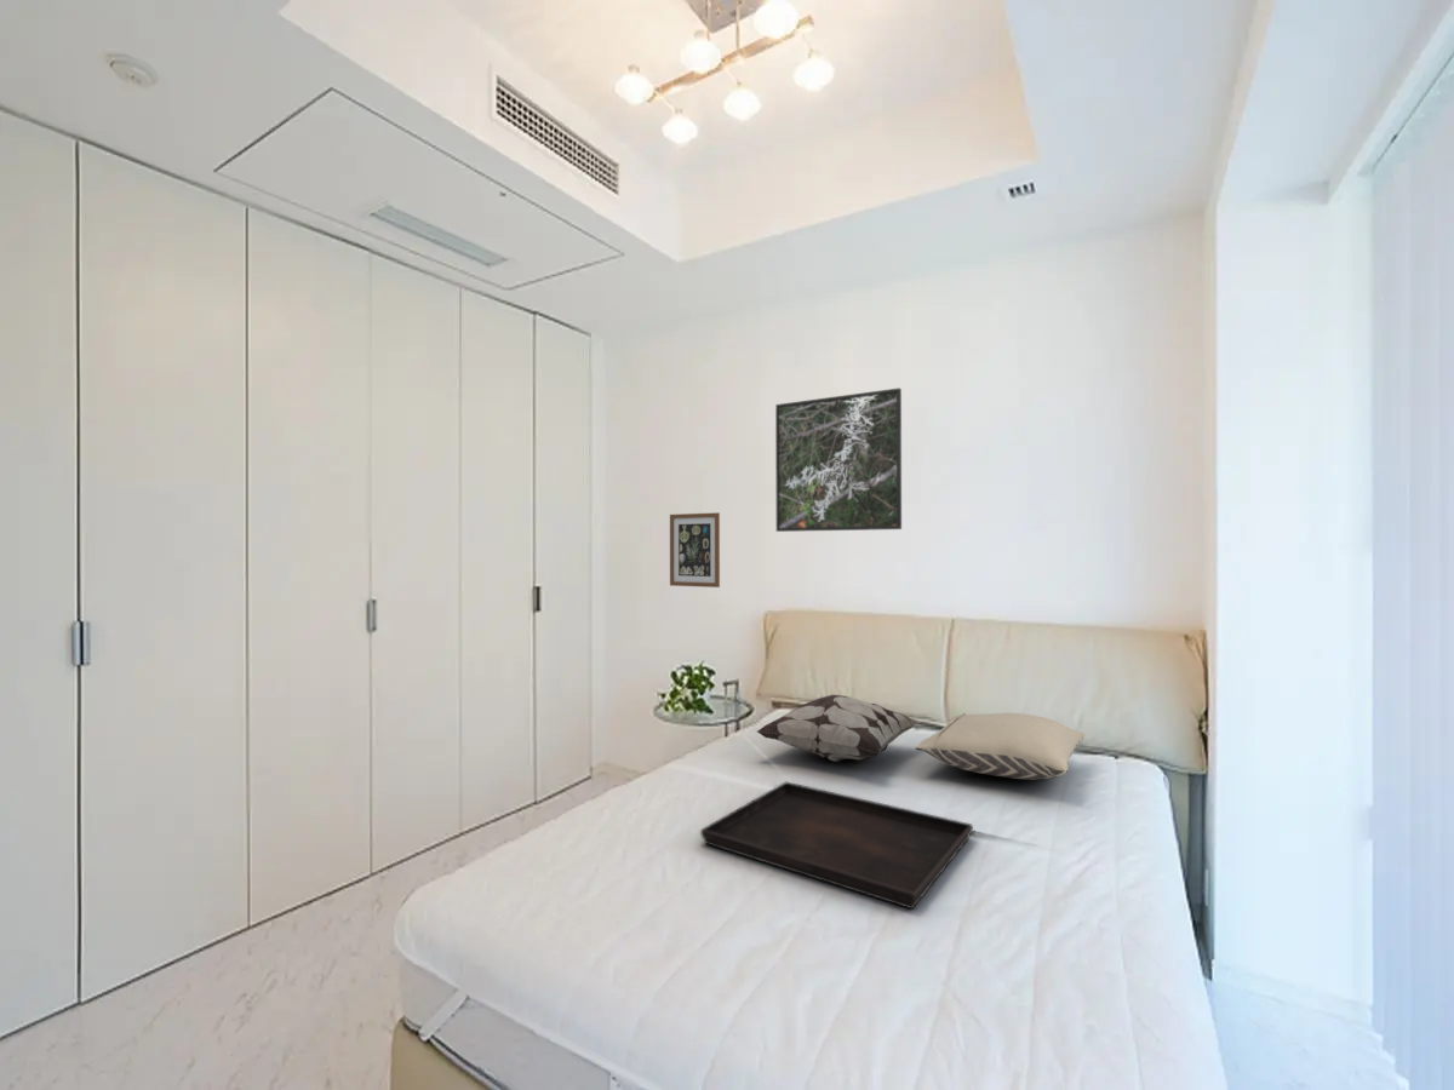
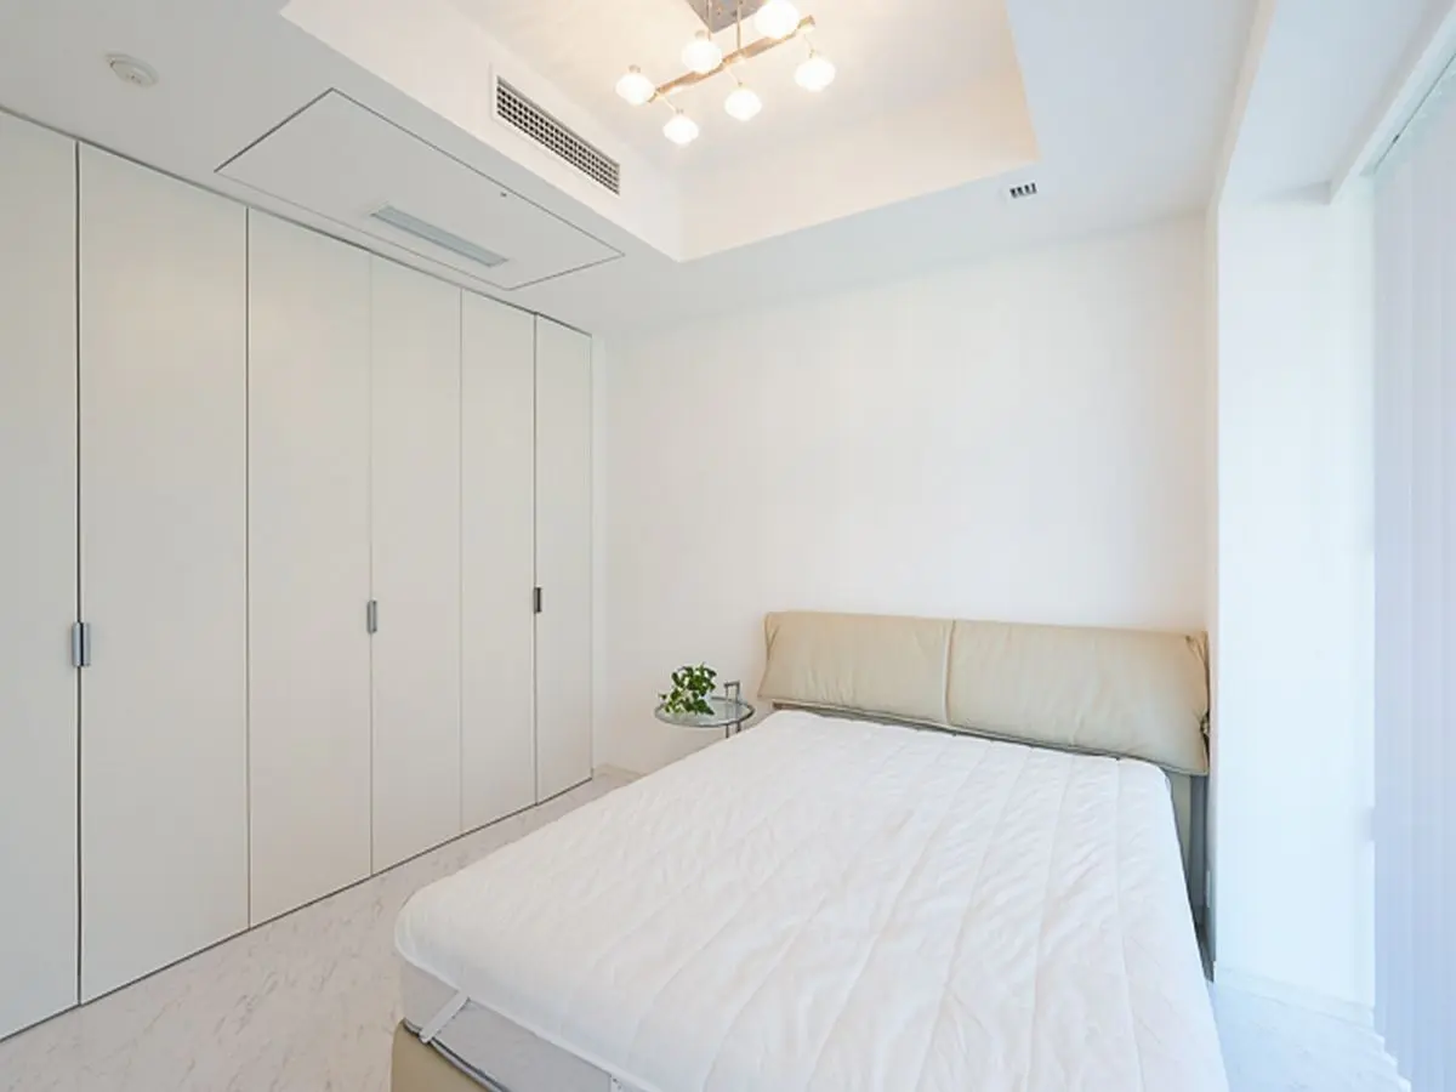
- wall art (693, 550)
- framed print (835, 463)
- decorative pillow (838, 725)
- pillow (1001, 742)
- serving tray (837, 833)
